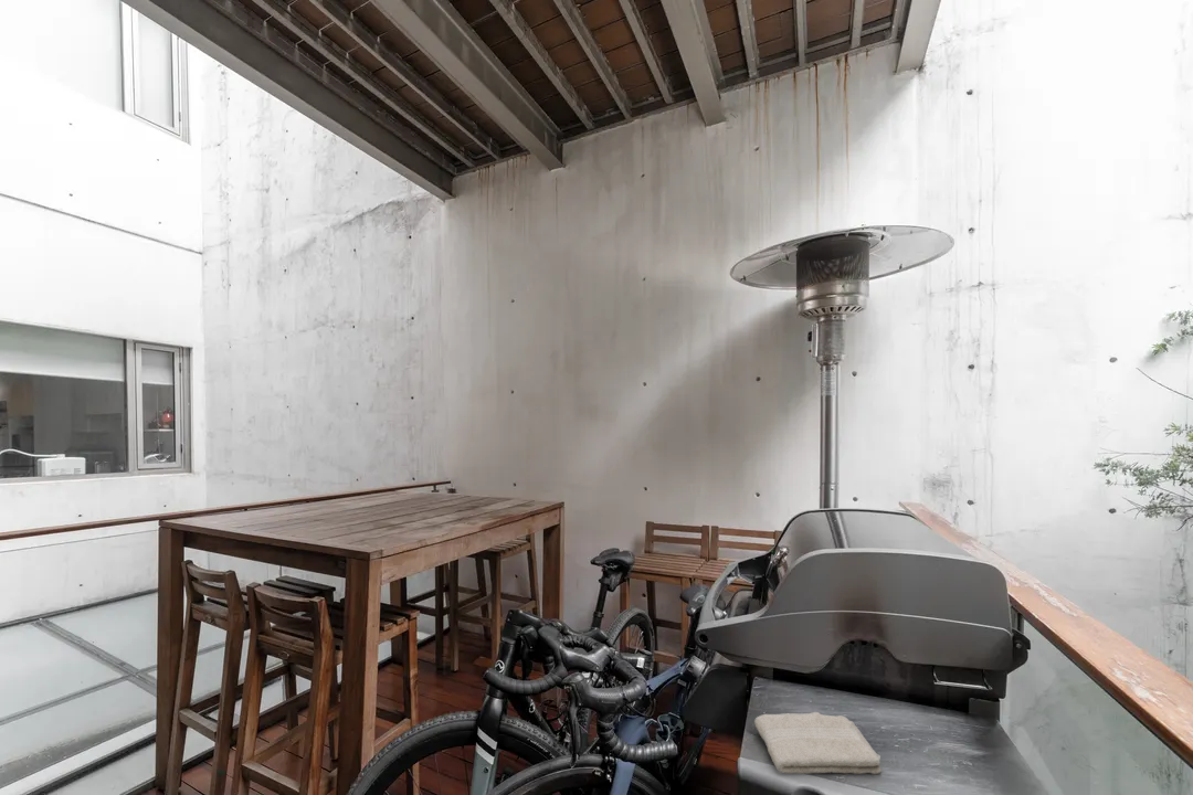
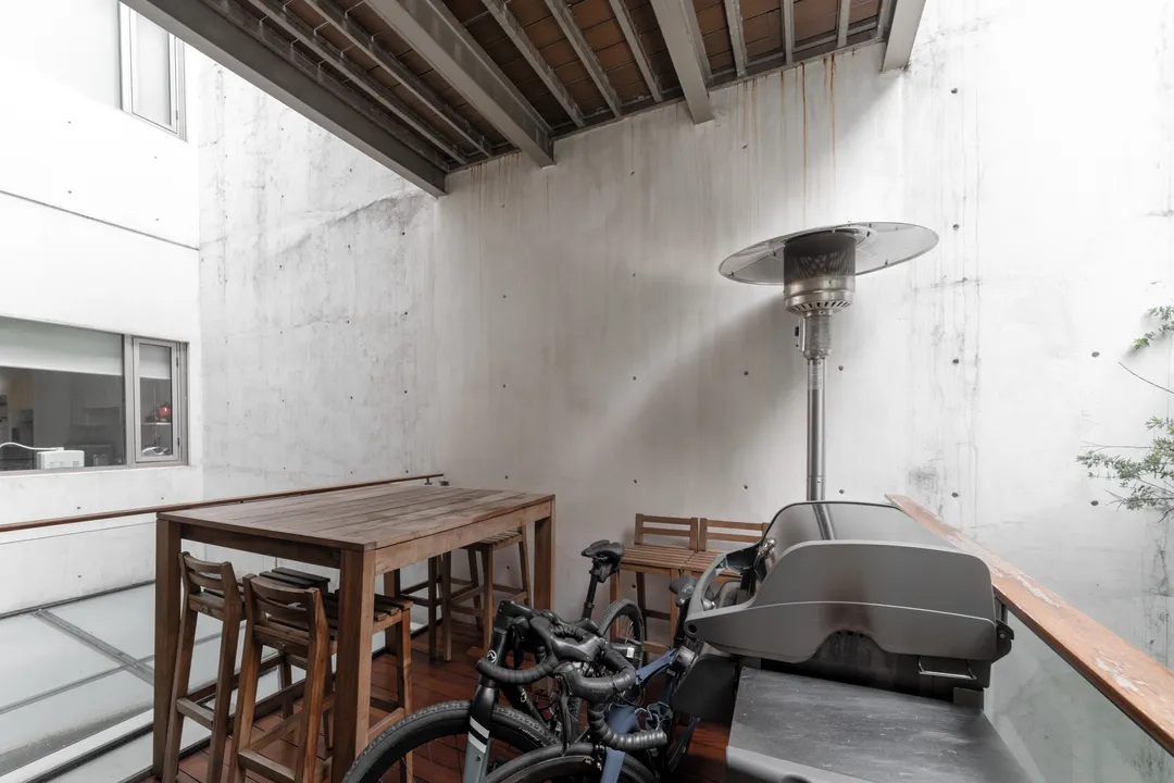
- washcloth (815, 742)
